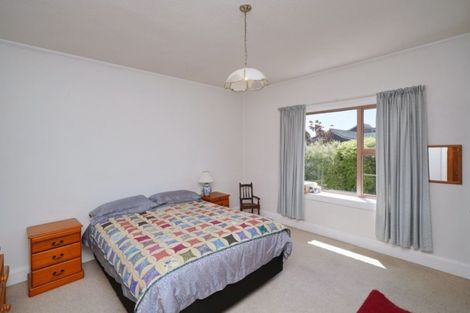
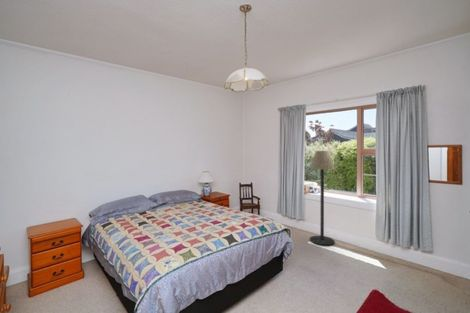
+ floor lamp (322, 195)
